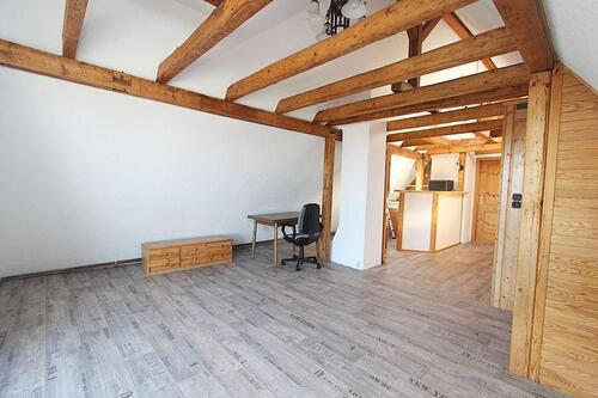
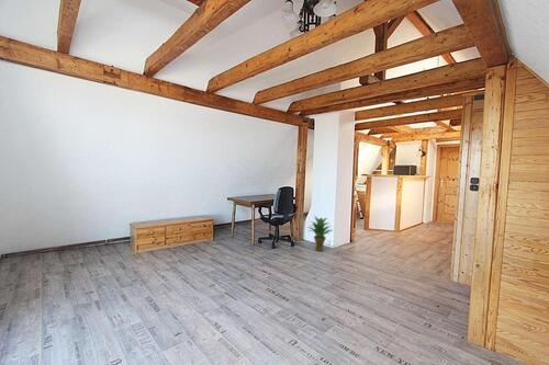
+ potted plant (320, 233)
